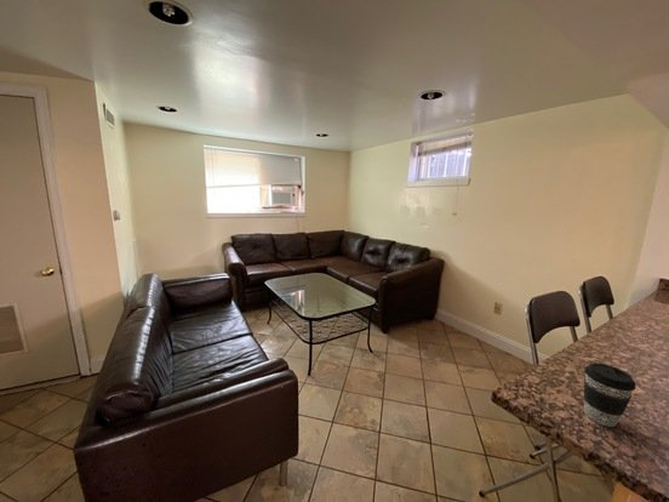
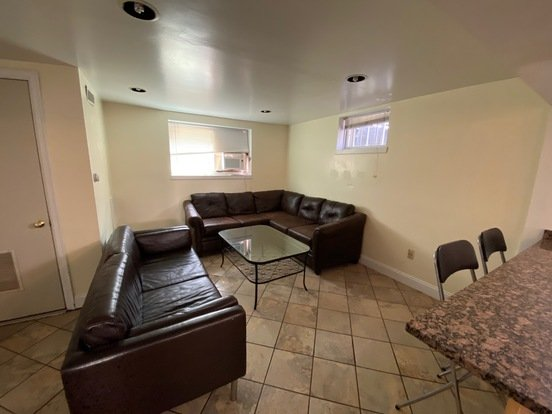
- coffee cup (605, 394)
